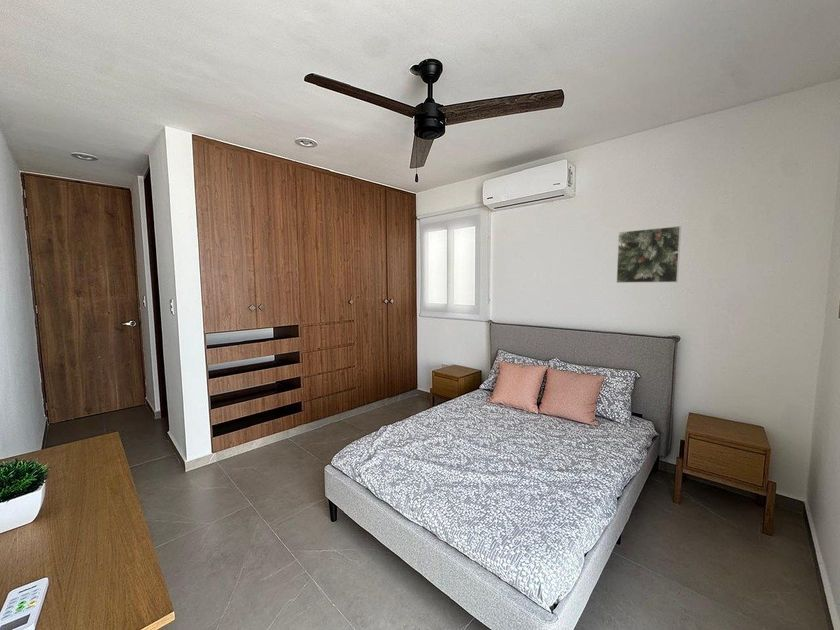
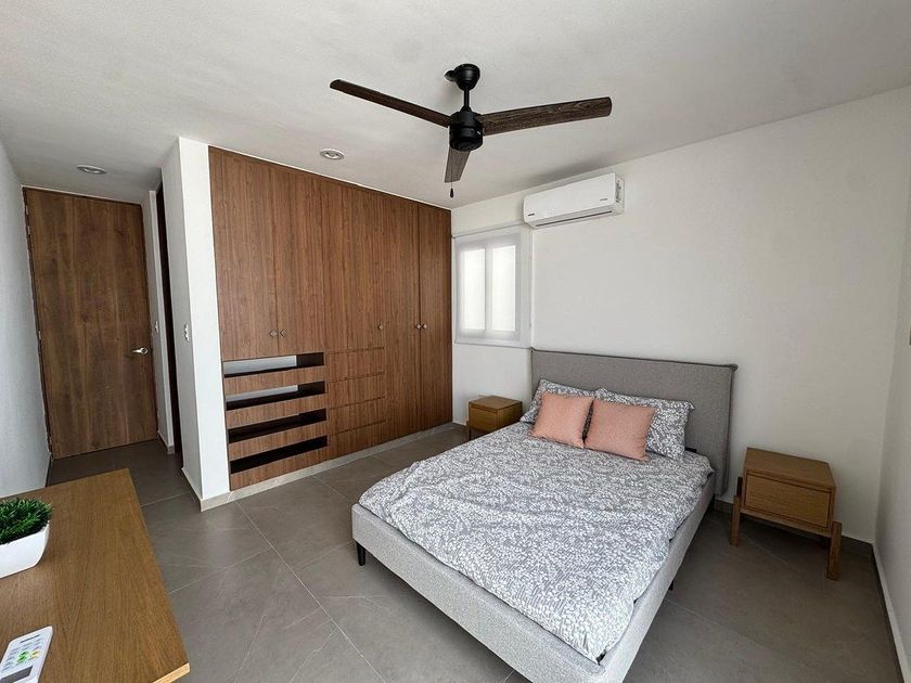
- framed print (646, 256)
